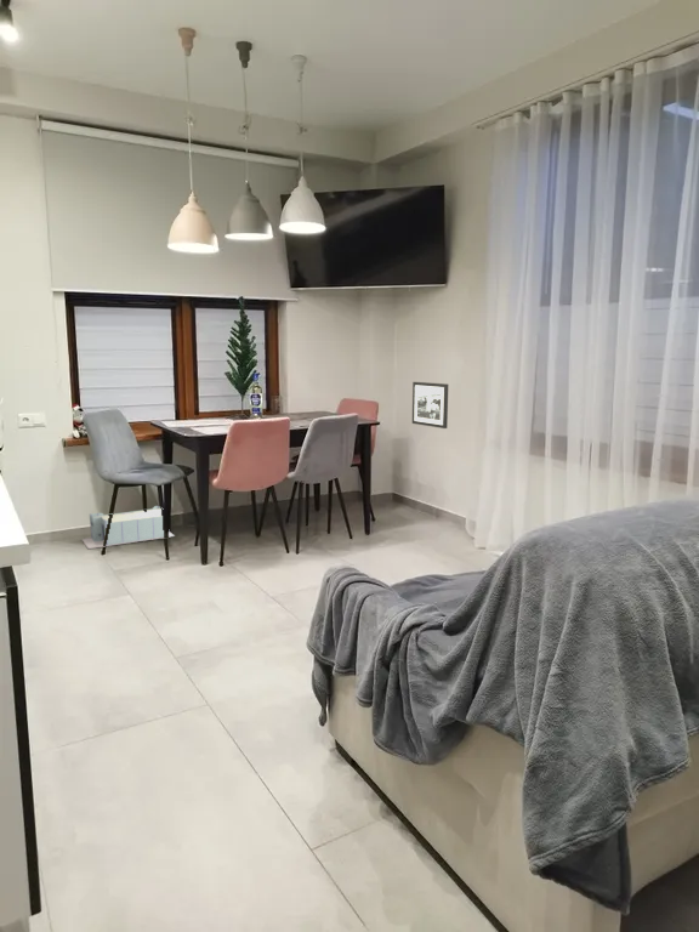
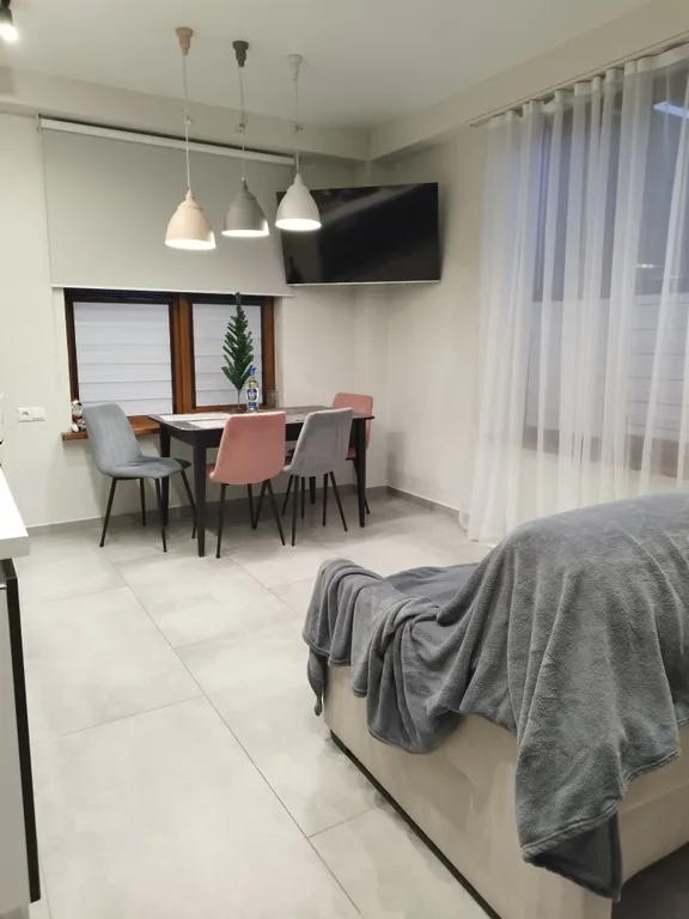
- picture frame (428, 404)
- storage bin (127, 525)
